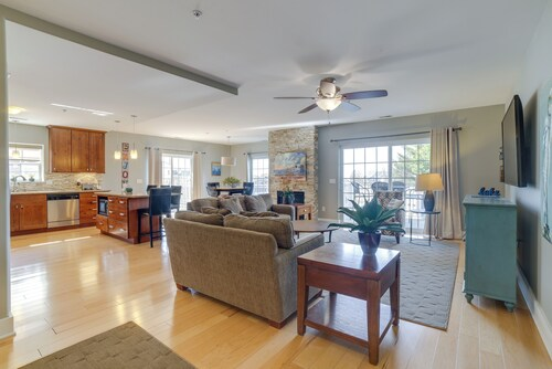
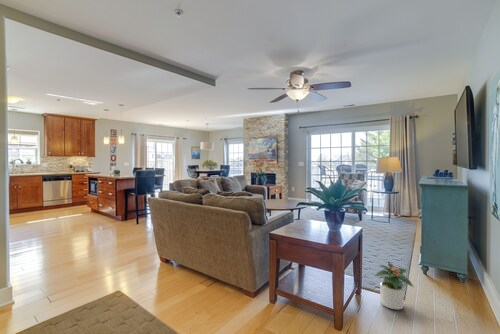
+ potted plant (393, 285)
